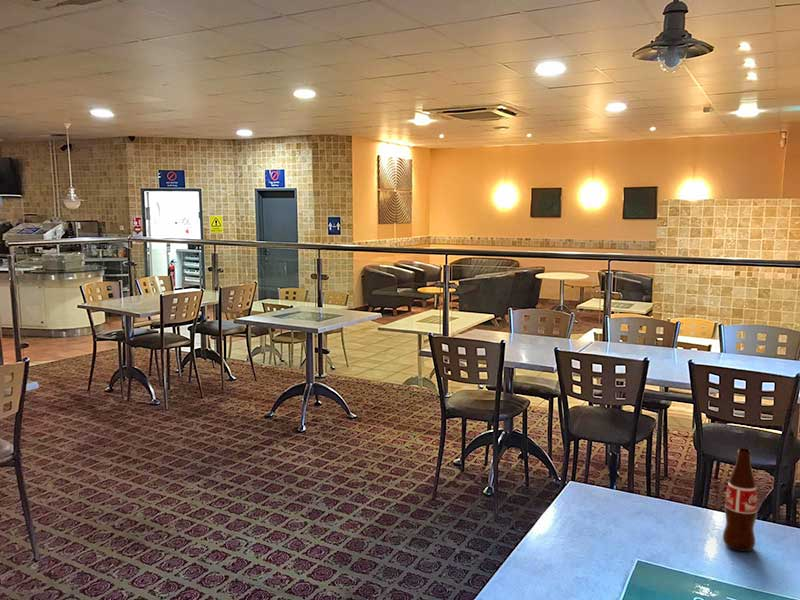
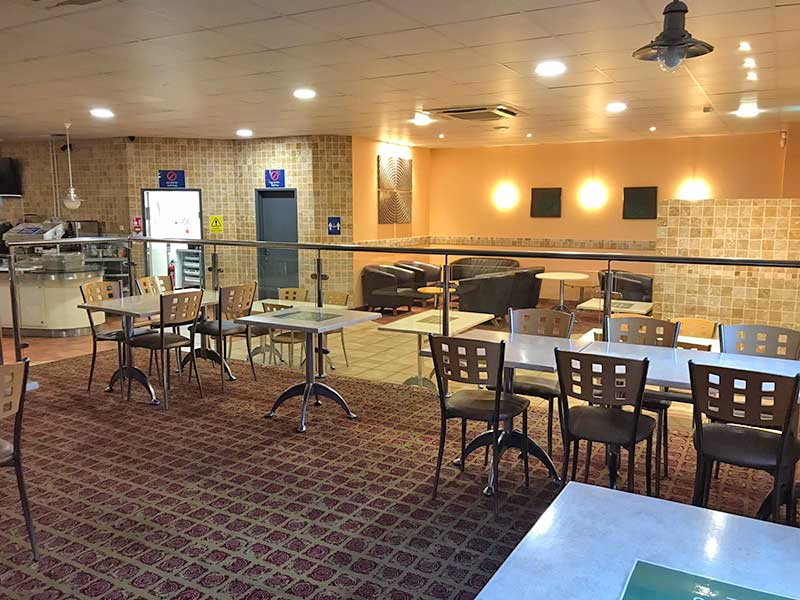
- bottle (741, 498)
